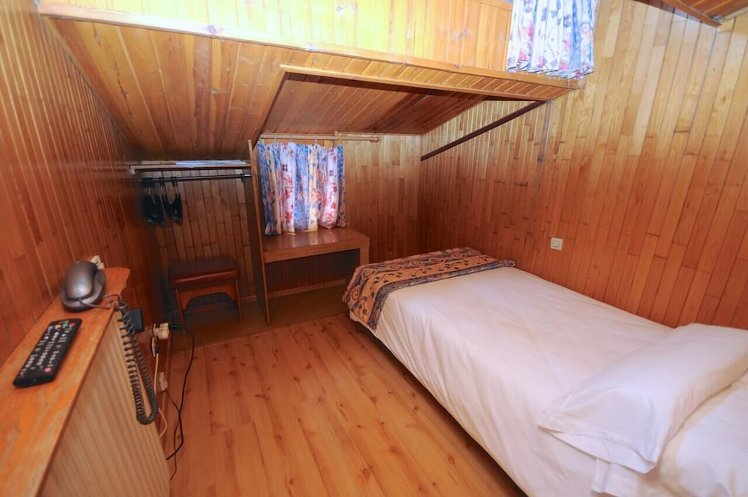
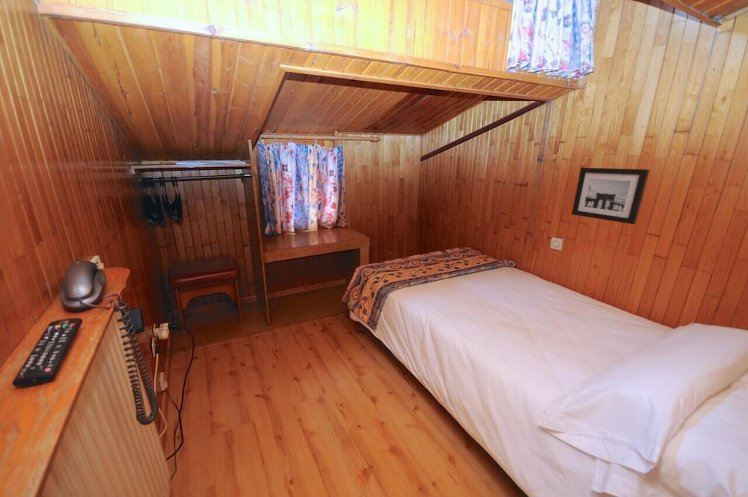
+ wall art (606, 194)
